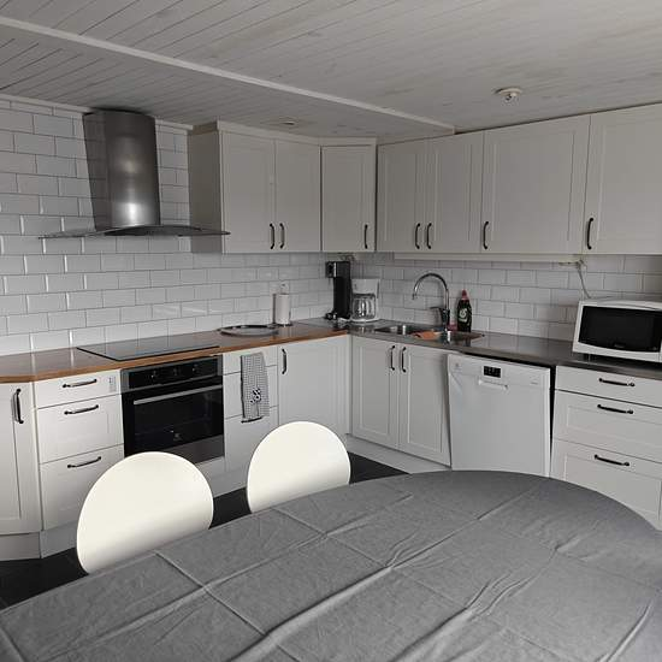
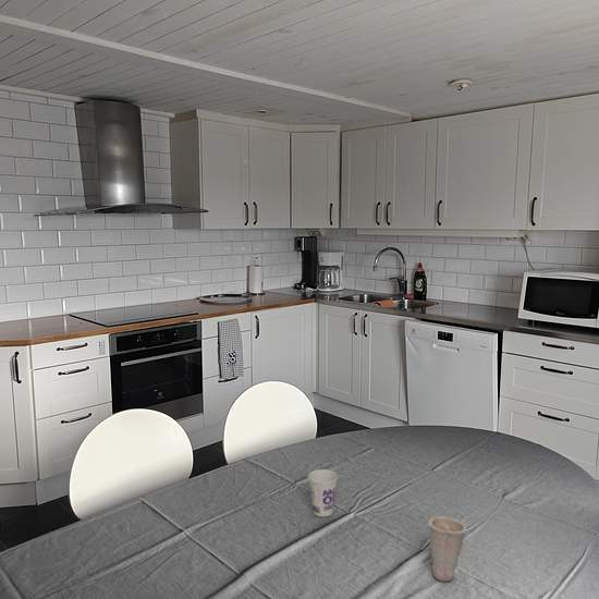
+ cup (322, 493)
+ cup (447, 548)
